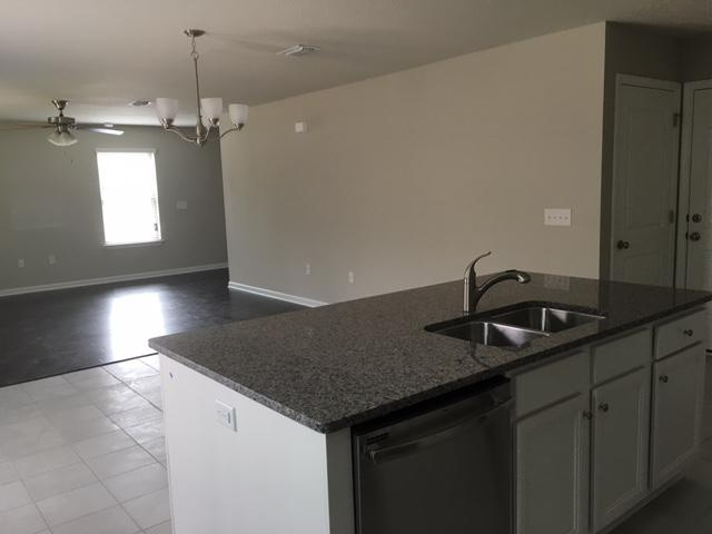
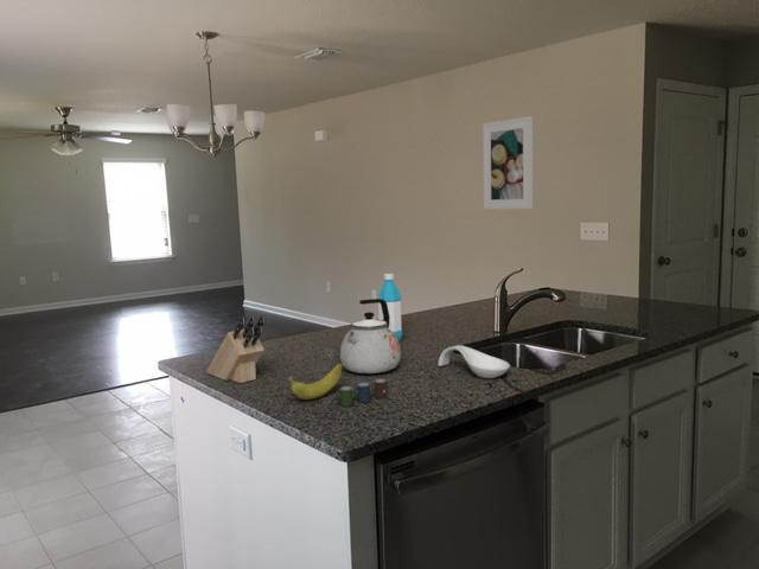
+ cup (362, 386)
+ knife block (236, 345)
+ water bottle (389, 307)
+ kettle (369, 334)
+ spoon rest (472, 360)
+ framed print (506, 165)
+ banana (315, 383)
